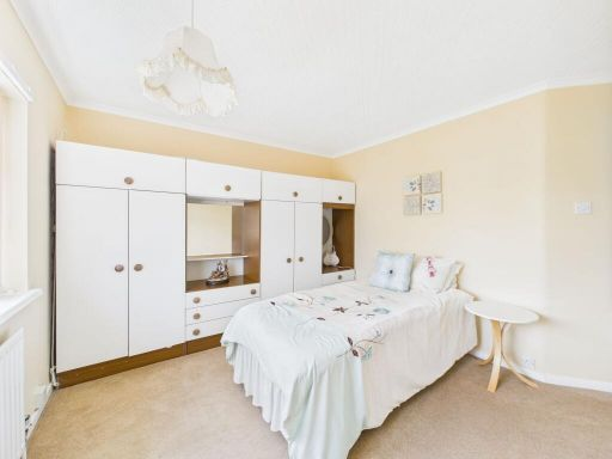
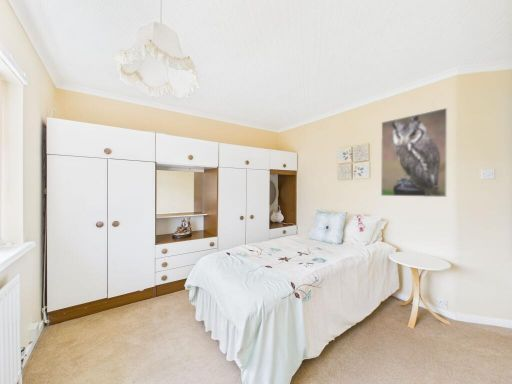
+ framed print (411, 156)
